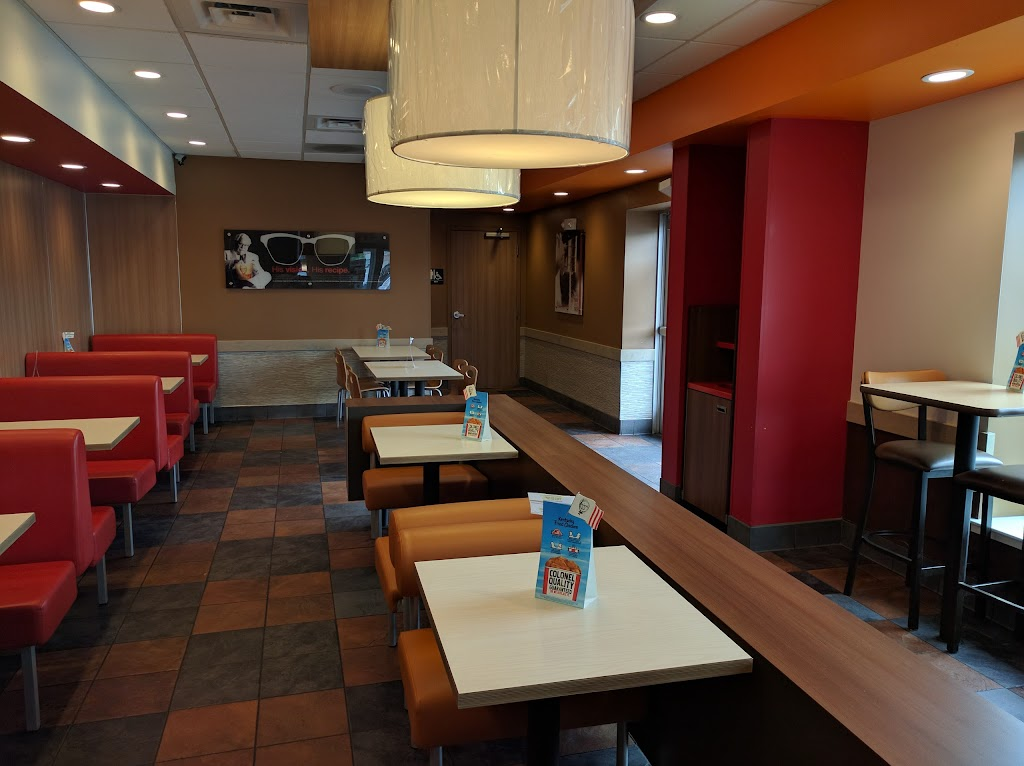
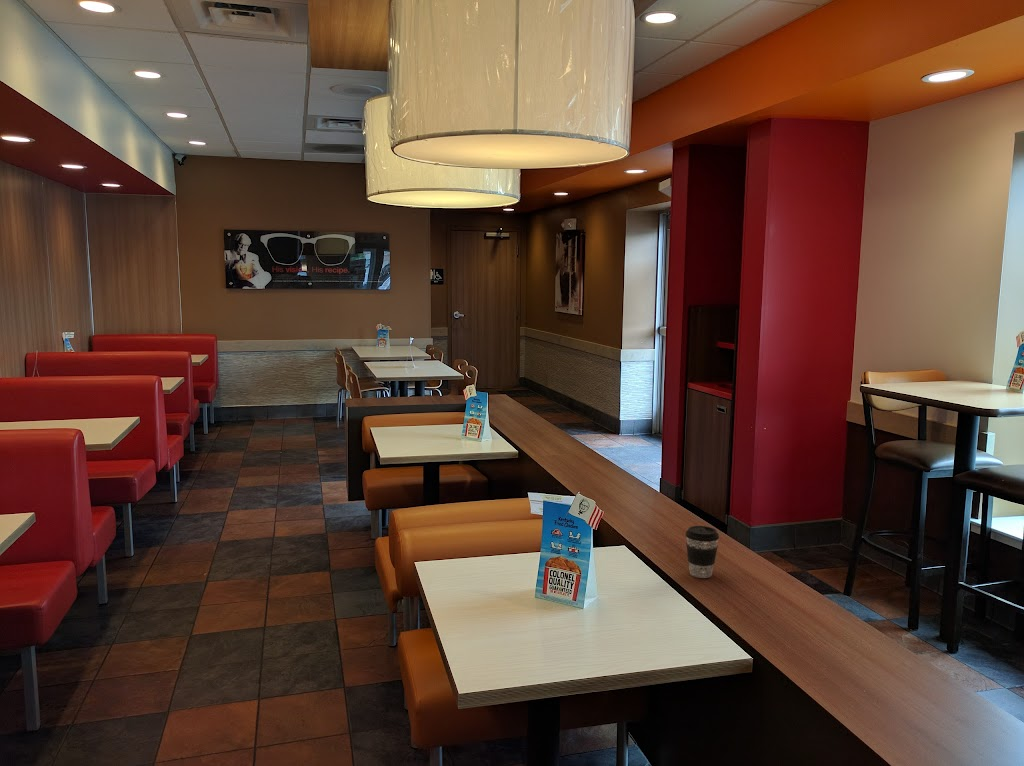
+ coffee cup (701, 552)
